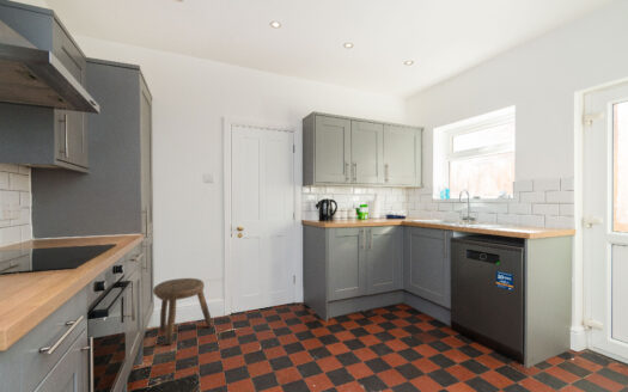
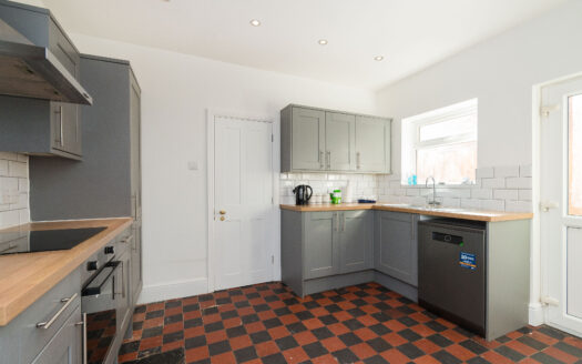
- stool (175, 307)
